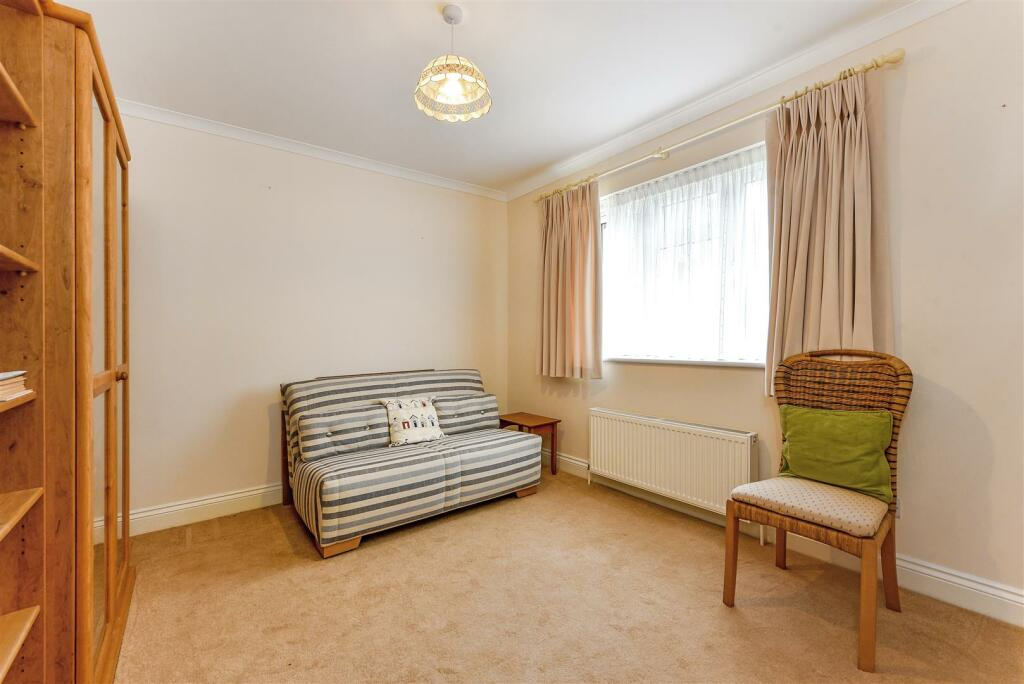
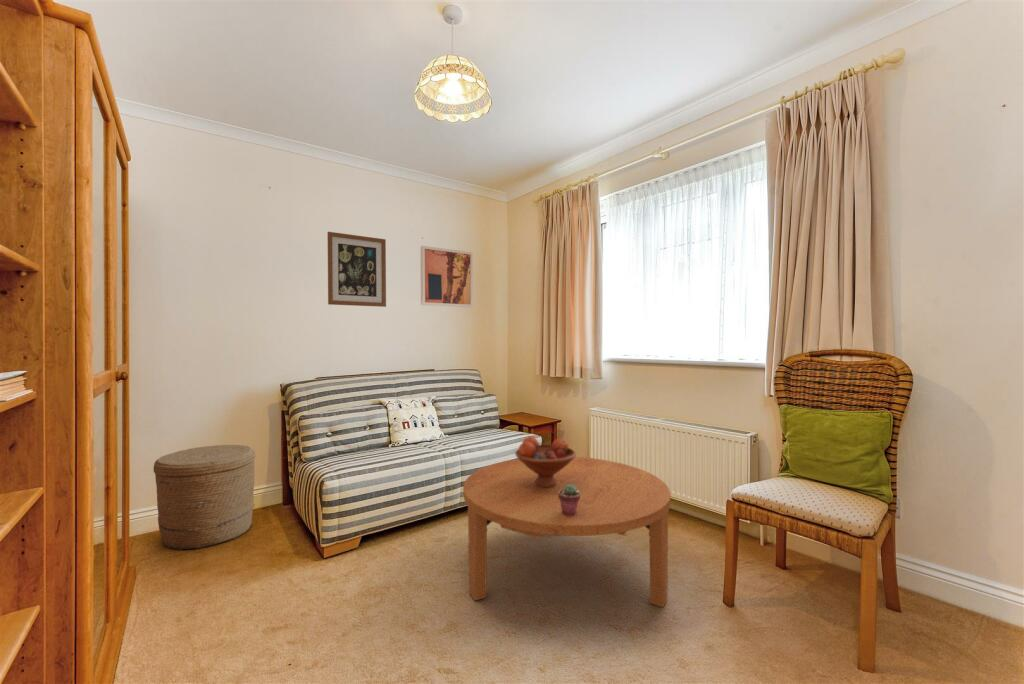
+ basket (207, 493)
+ coffee table (564, 526)
+ wall art (357, 270)
+ potted succulent (569, 498)
+ wall art (447, 277)
+ fruit bowl (545, 461)
